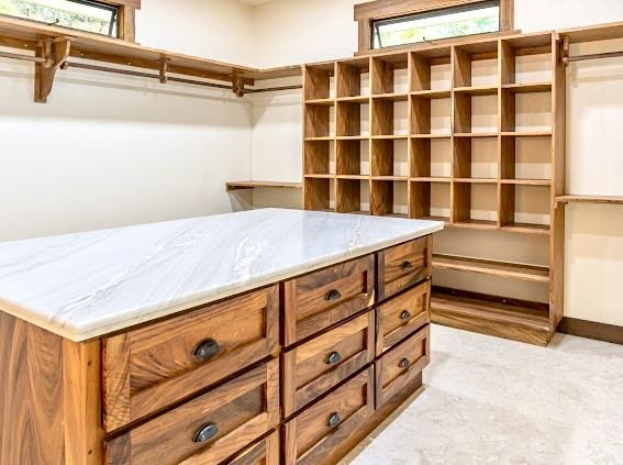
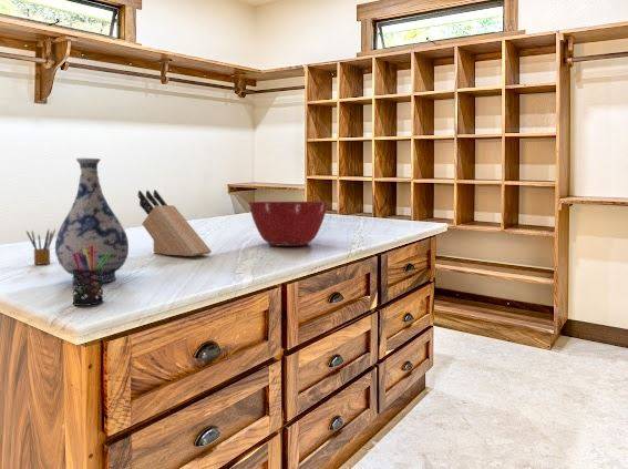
+ pen holder (91, 273)
+ knife block (172, 221)
+ pencil box (40, 245)
+ mixing bowl (288, 223)
+ vase (92, 220)
